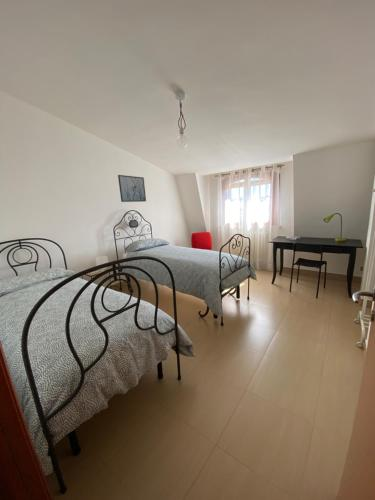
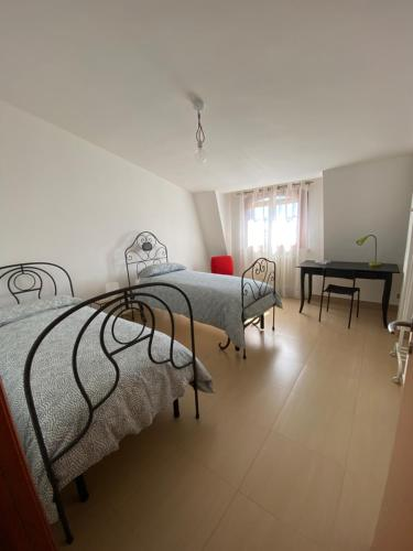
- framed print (132, 189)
